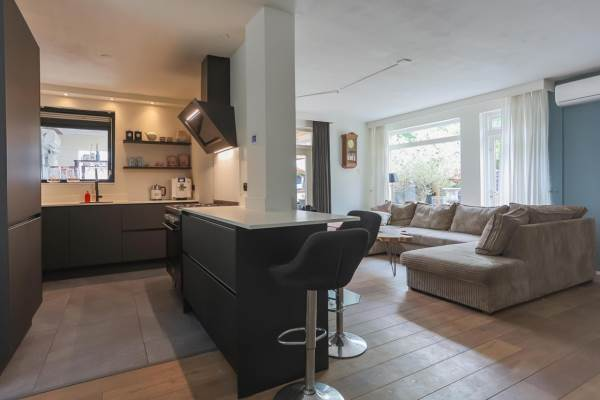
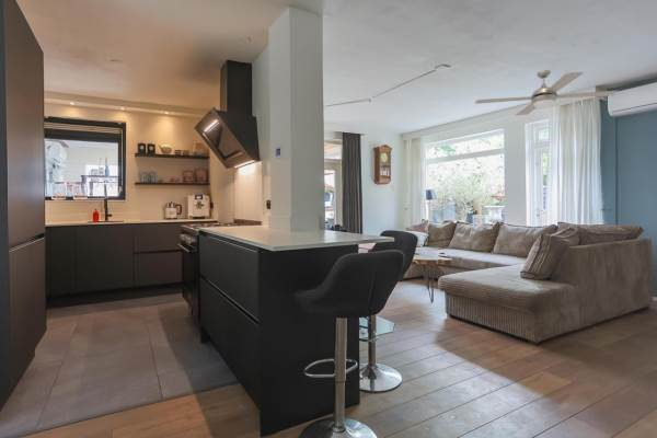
+ electric fan (543, 90)
